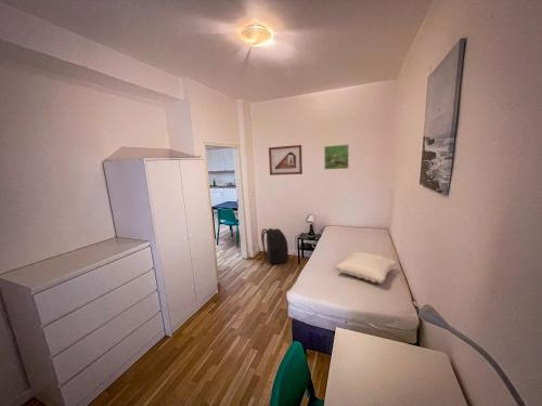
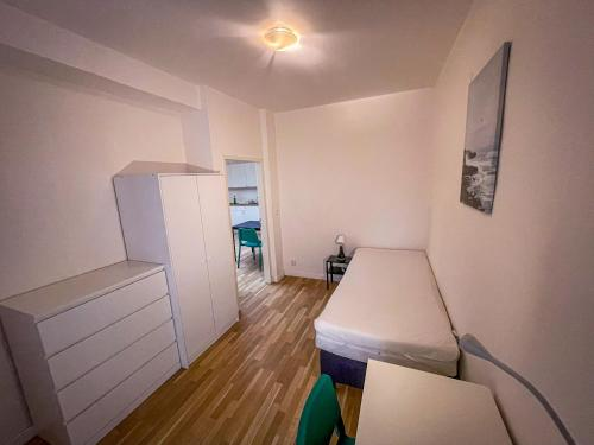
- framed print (336, 157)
- pillow (365, 265)
- picture frame (285, 160)
- backpack (272, 244)
